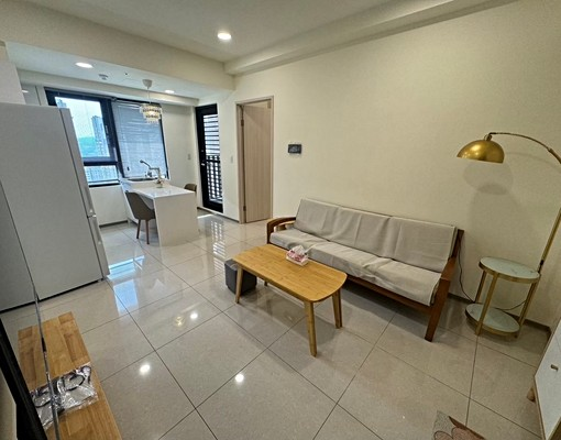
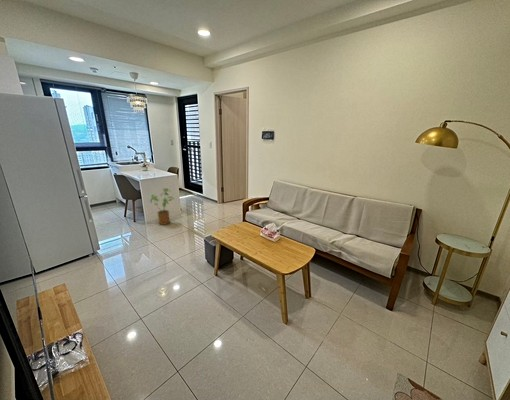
+ house plant (164, 206)
